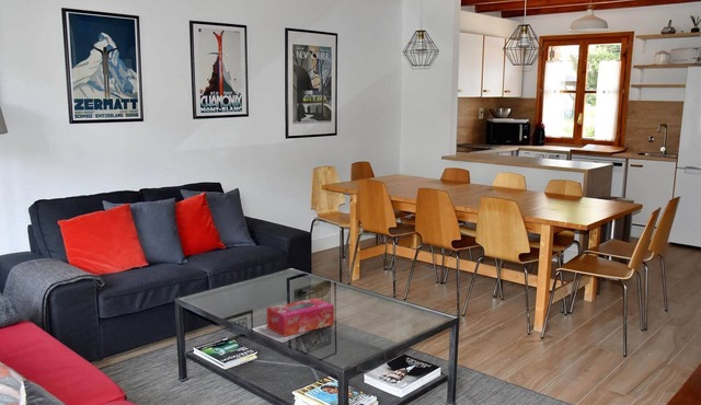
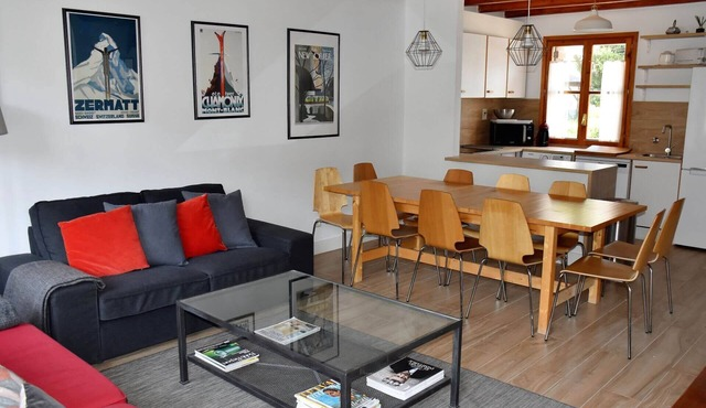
- tissue box (300, 316)
